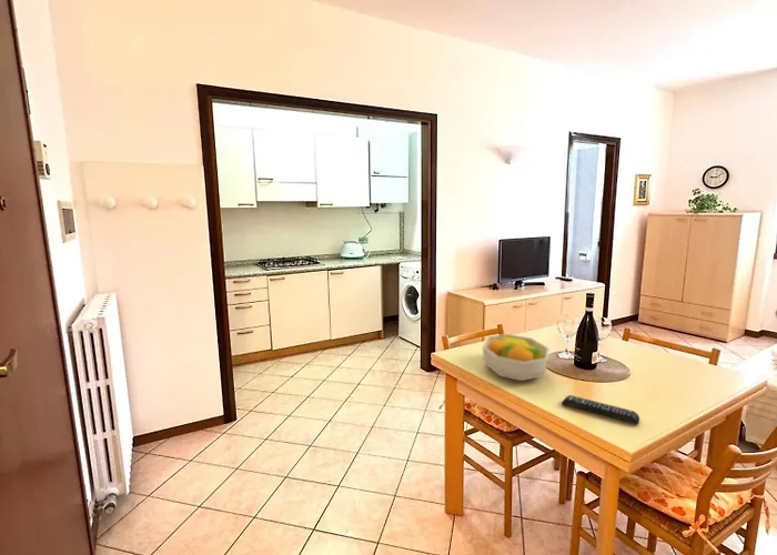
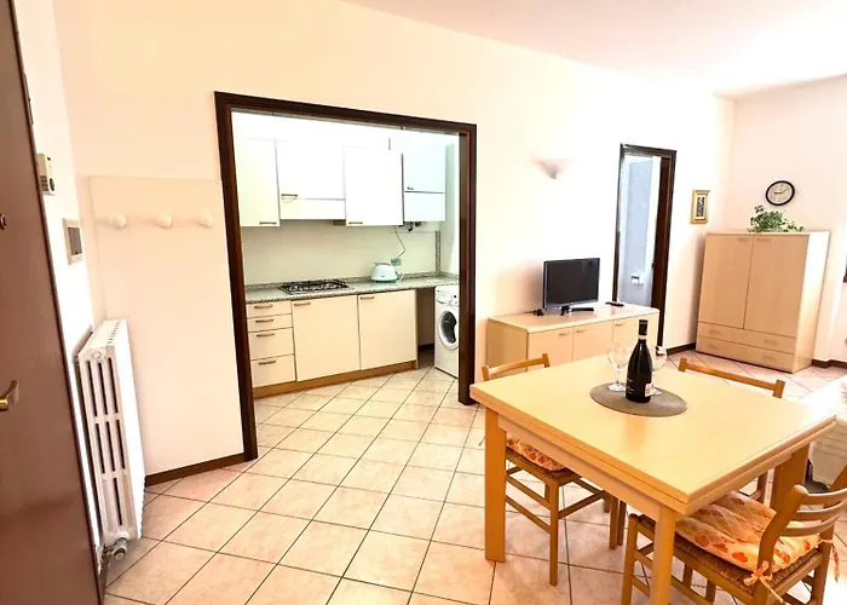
- fruit bowl (515, 353)
- remote control (598, 408)
